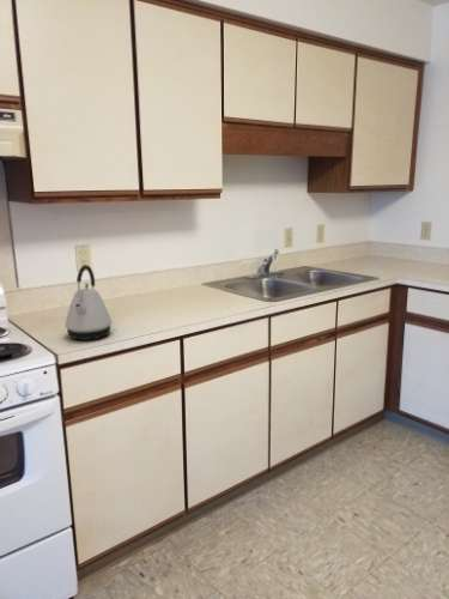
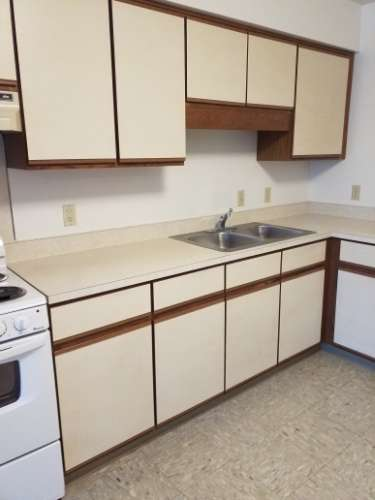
- kettle (86, 301)
